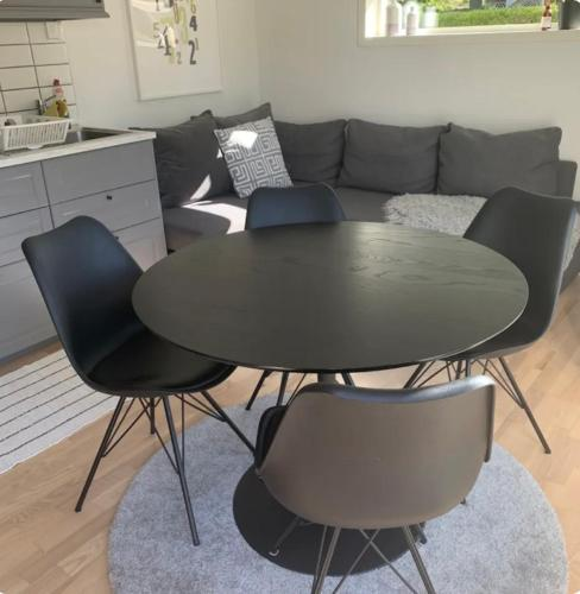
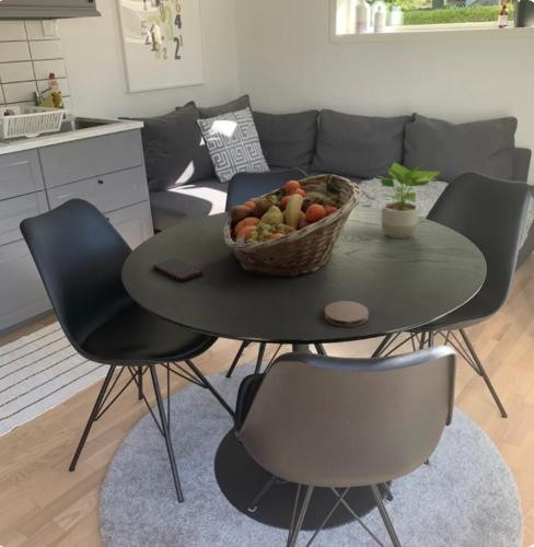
+ potted plant (408, 197)
+ smartphone (177, 269)
+ coaster (346, 313)
+ fruit basket (290, 221)
